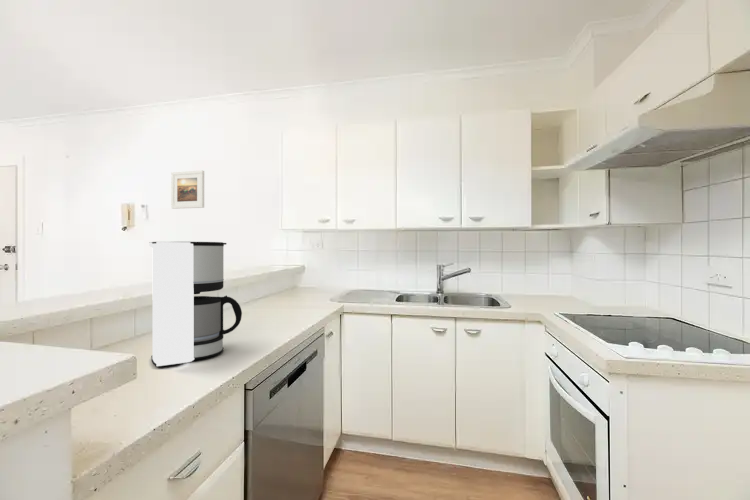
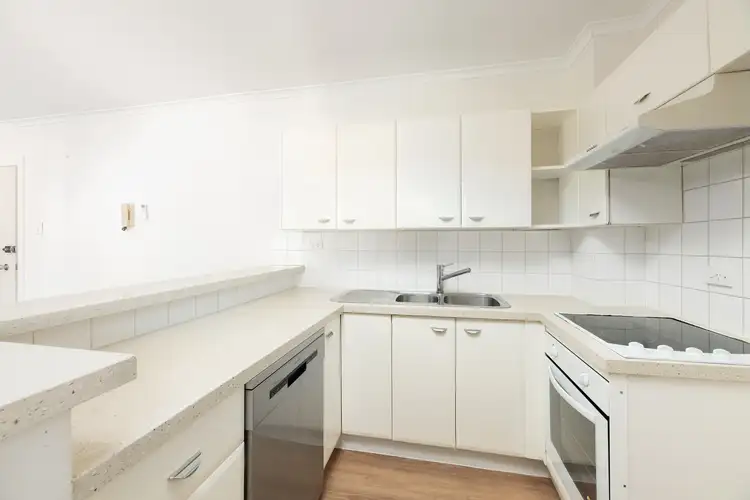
- coffee maker (198, 297)
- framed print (187, 189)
